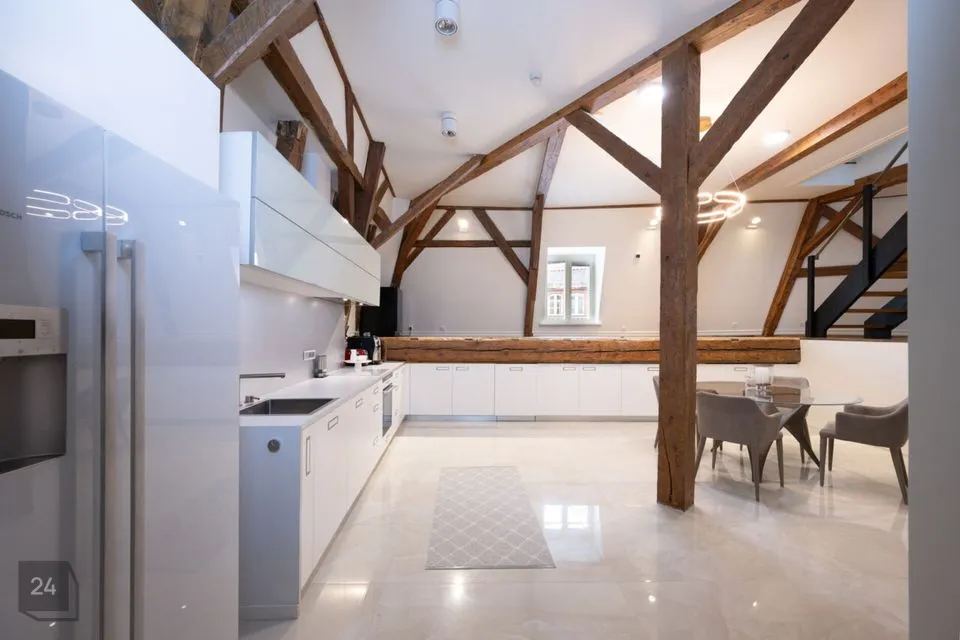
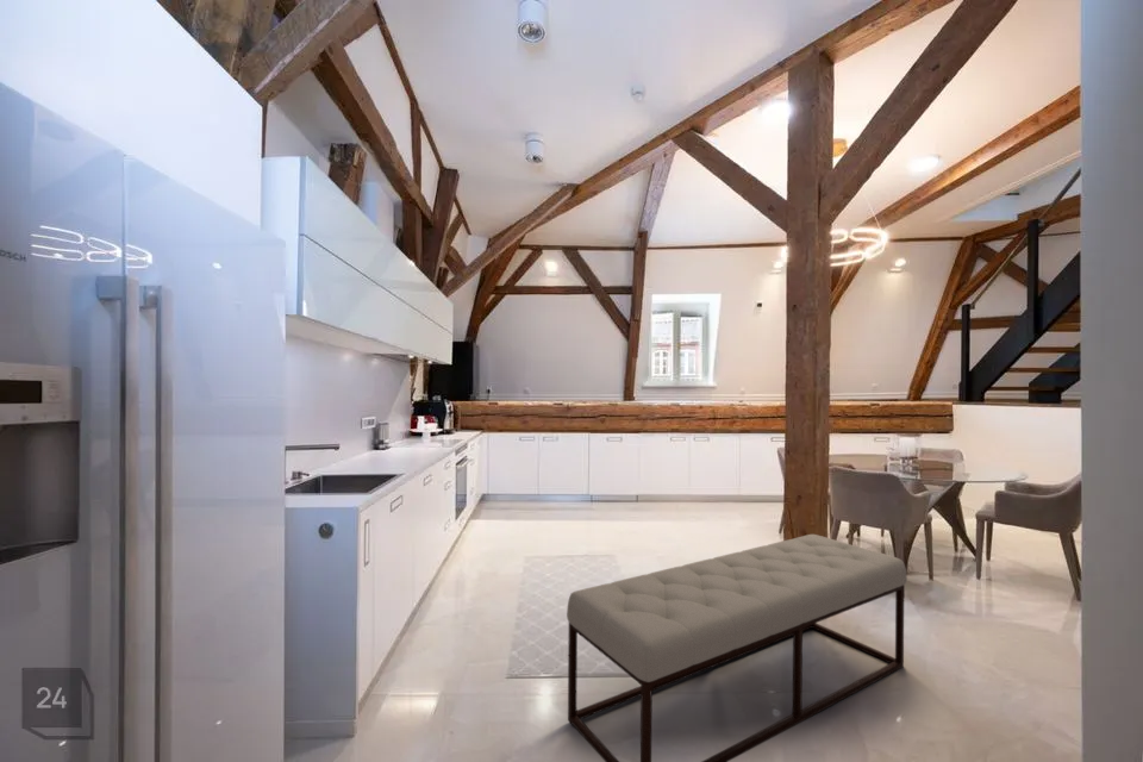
+ bench (750, 631)
